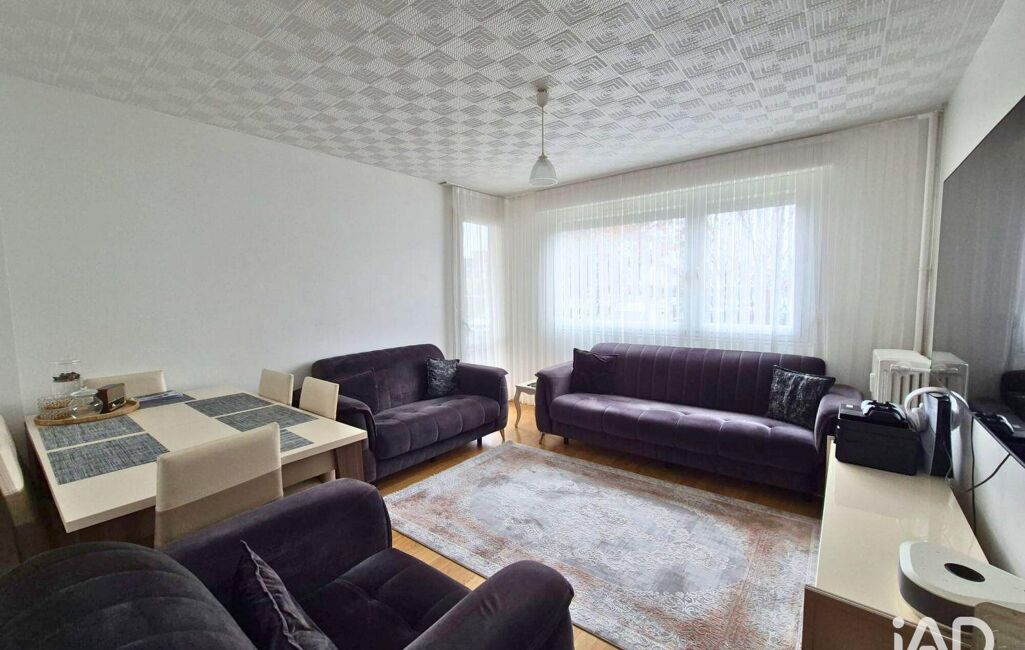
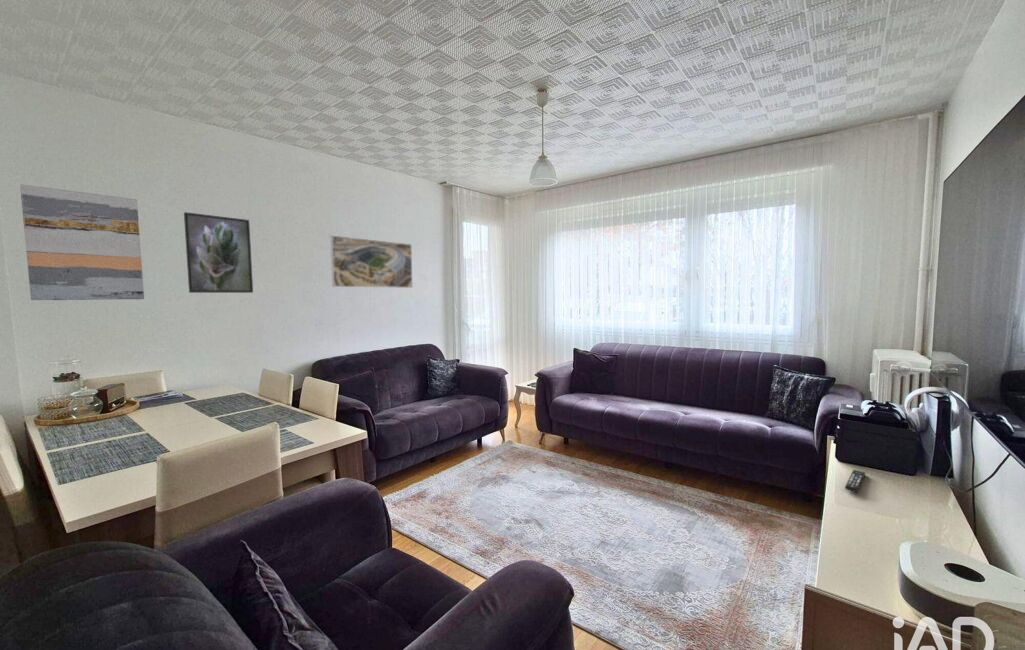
+ remote control (855, 480)
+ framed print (374, 263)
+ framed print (220, 254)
+ wall art (87, 246)
